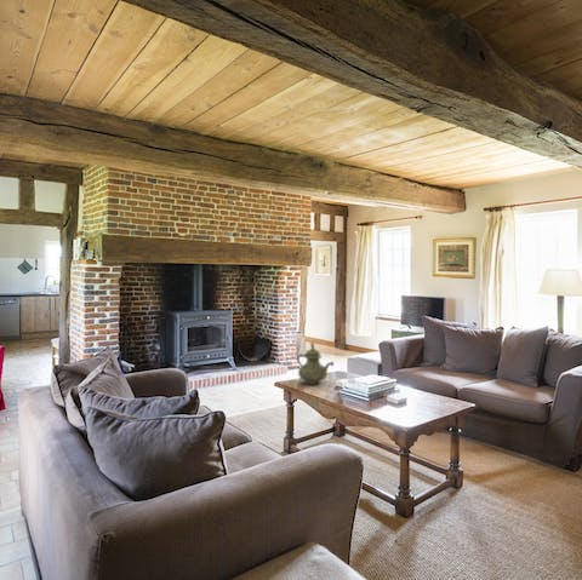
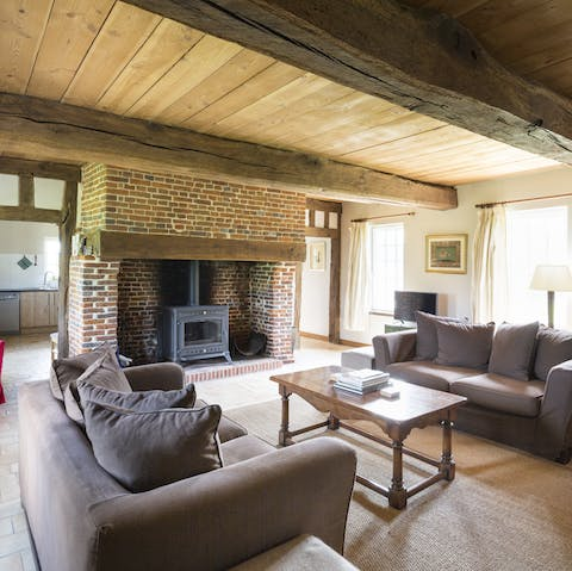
- teapot (314, 362)
